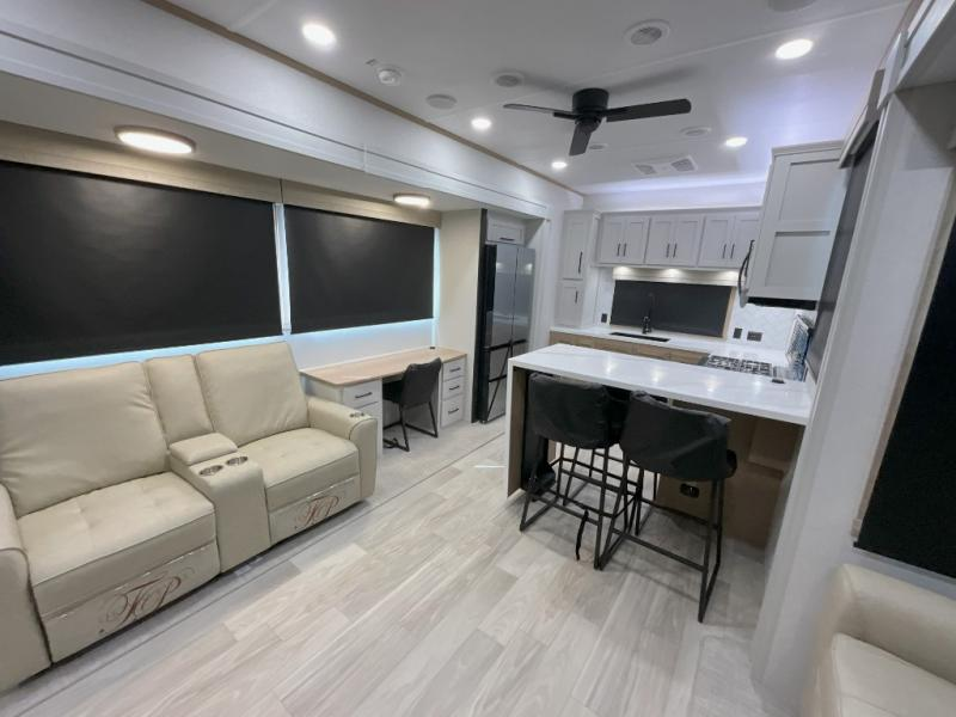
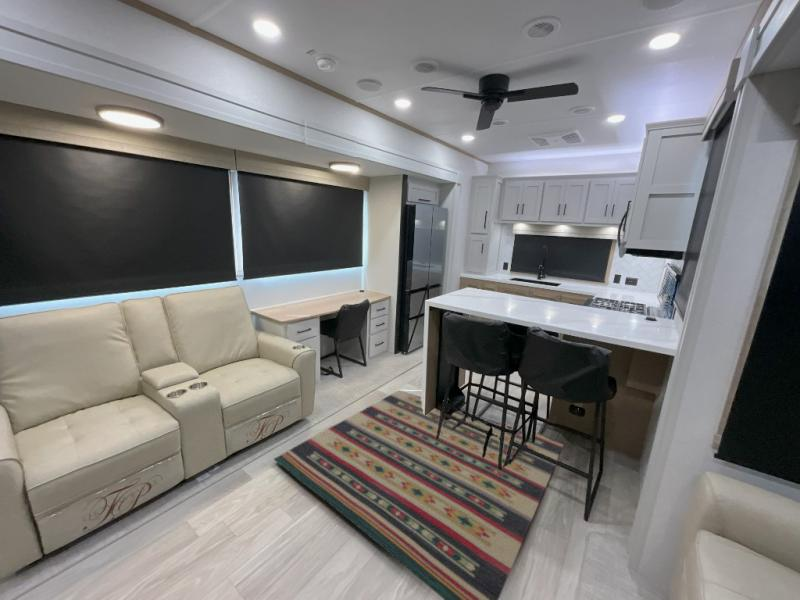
+ rug (453, 429)
